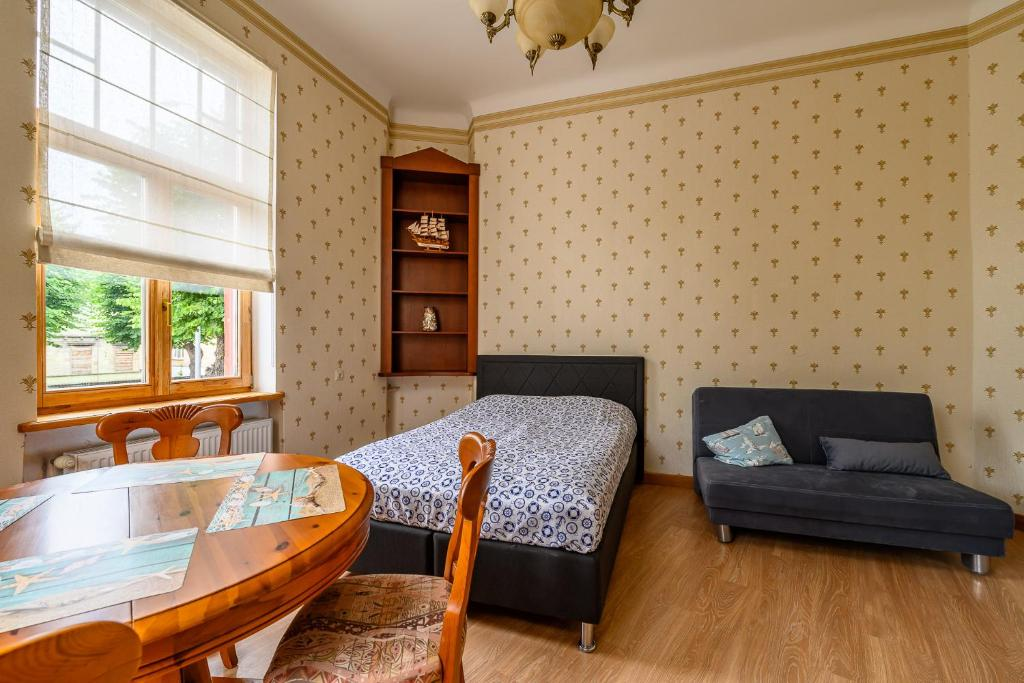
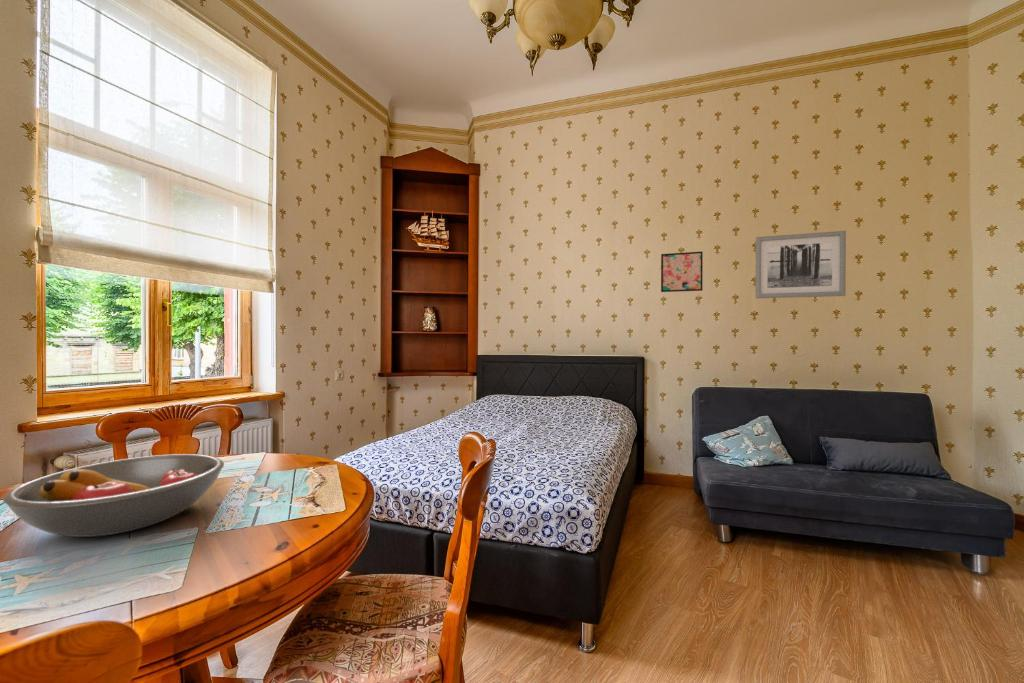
+ wall art (799, 265)
+ wall art (681, 272)
+ fruit bowl (127, 491)
